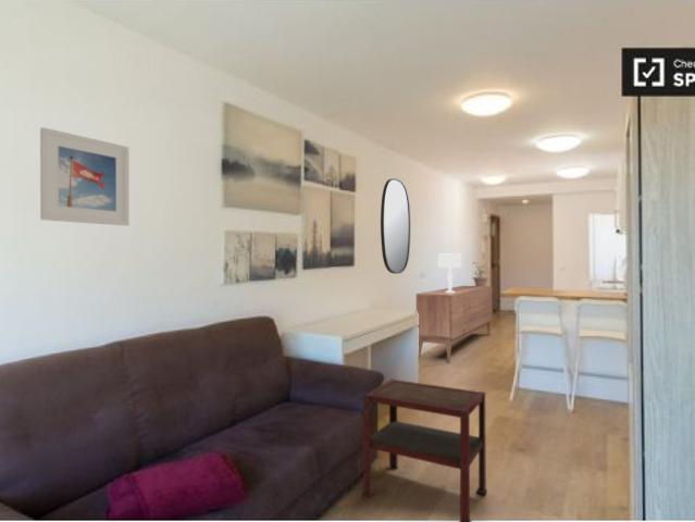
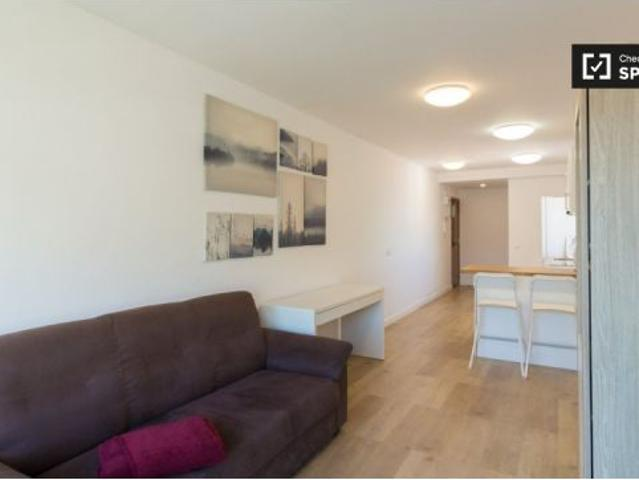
- side table (424, 443)
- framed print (88, 181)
- sideboard (458, 318)
- home mirror (396, 226)
- potted plant (479, 273)
- table lamp (449, 273)
